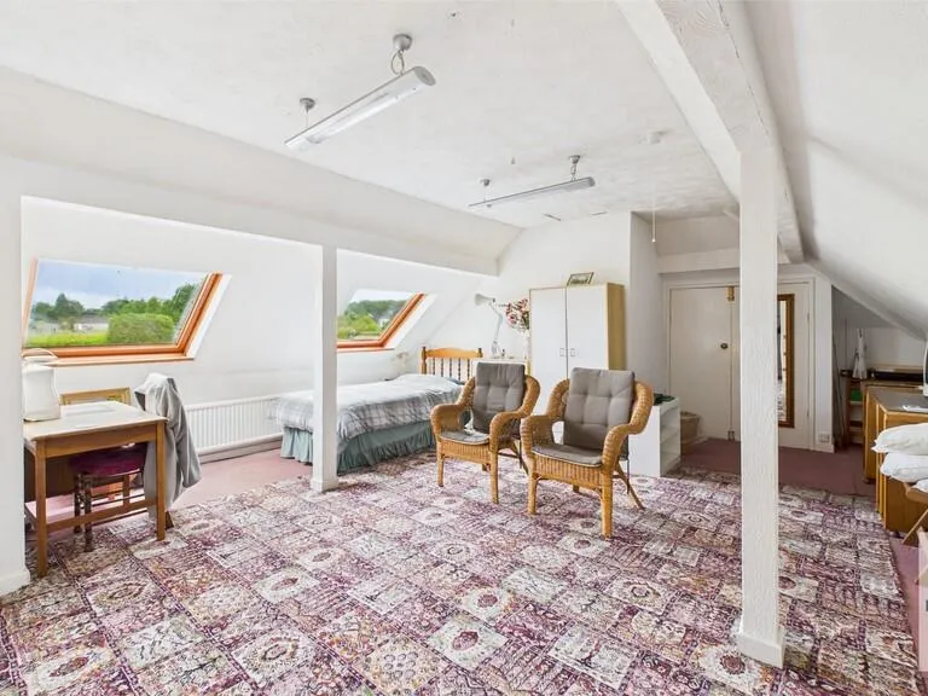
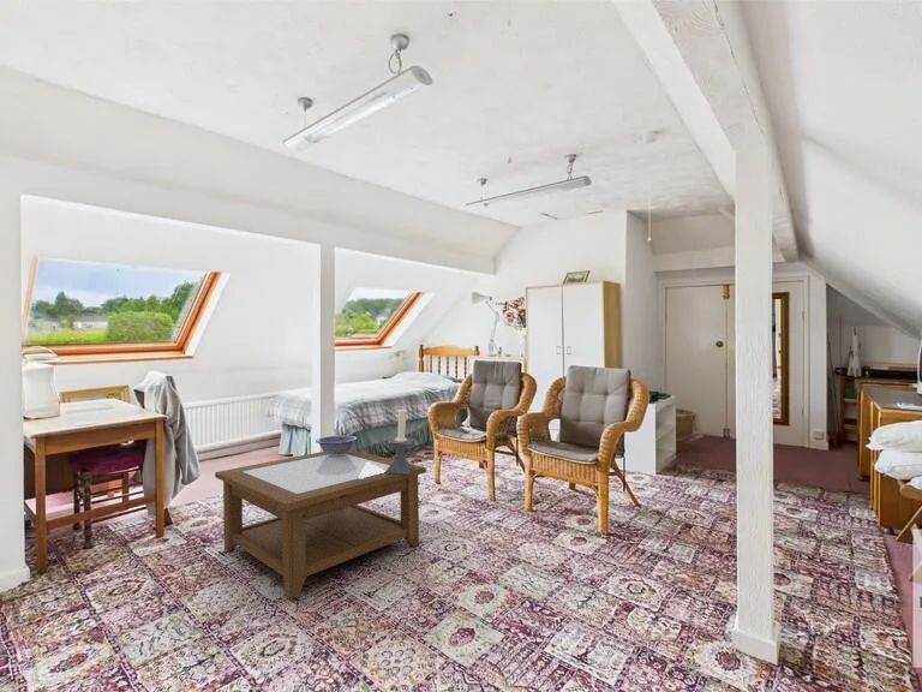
+ decorative bowl (336, 446)
+ candle holder (399, 436)
+ coffee table (322, 508)
